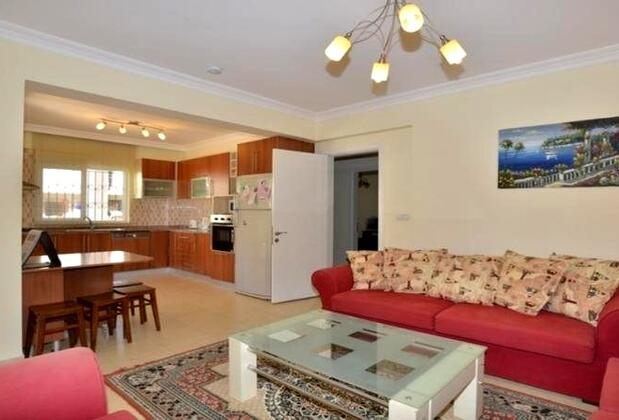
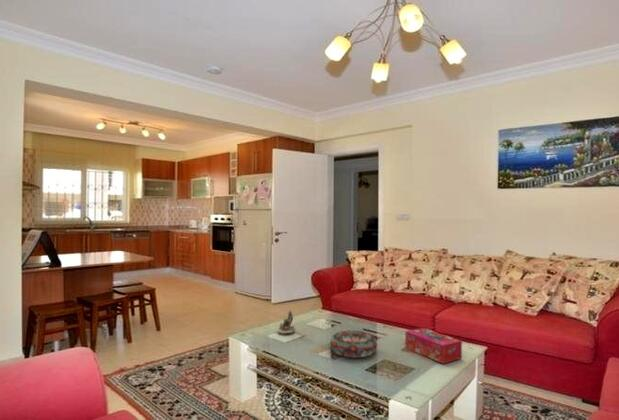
+ succulent planter (286, 321)
+ tissue box (432, 344)
+ decorative bowl (353, 343)
